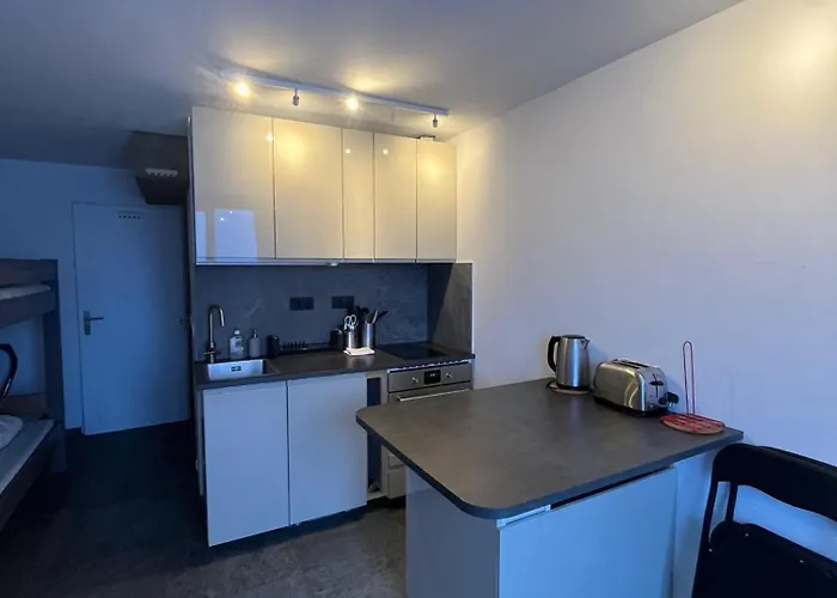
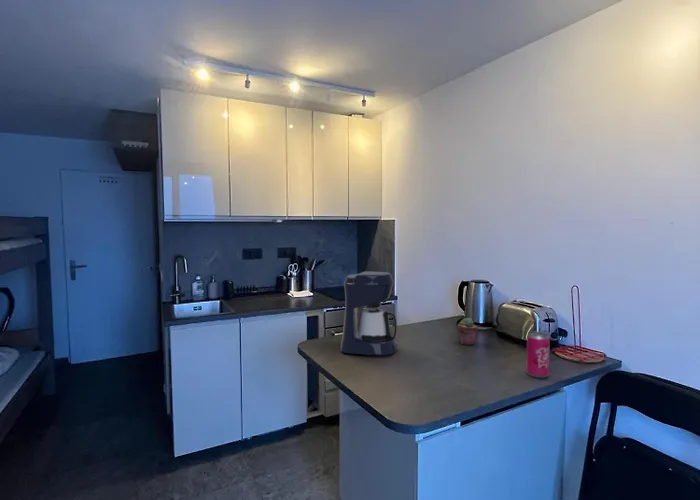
+ beverage can (537, 354)
+ coffee maker (368, 310)
+ potted succulent (467, 330)
